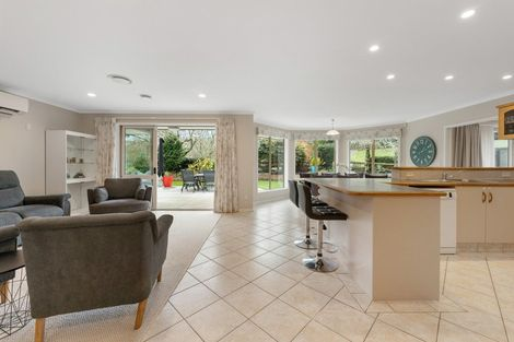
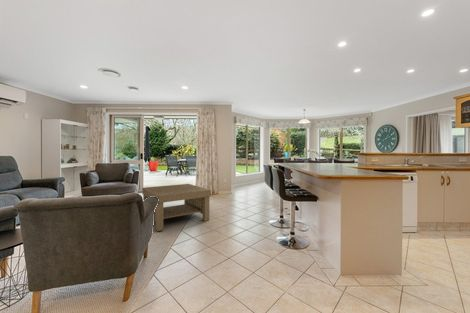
+ coffee table (176, 205)
